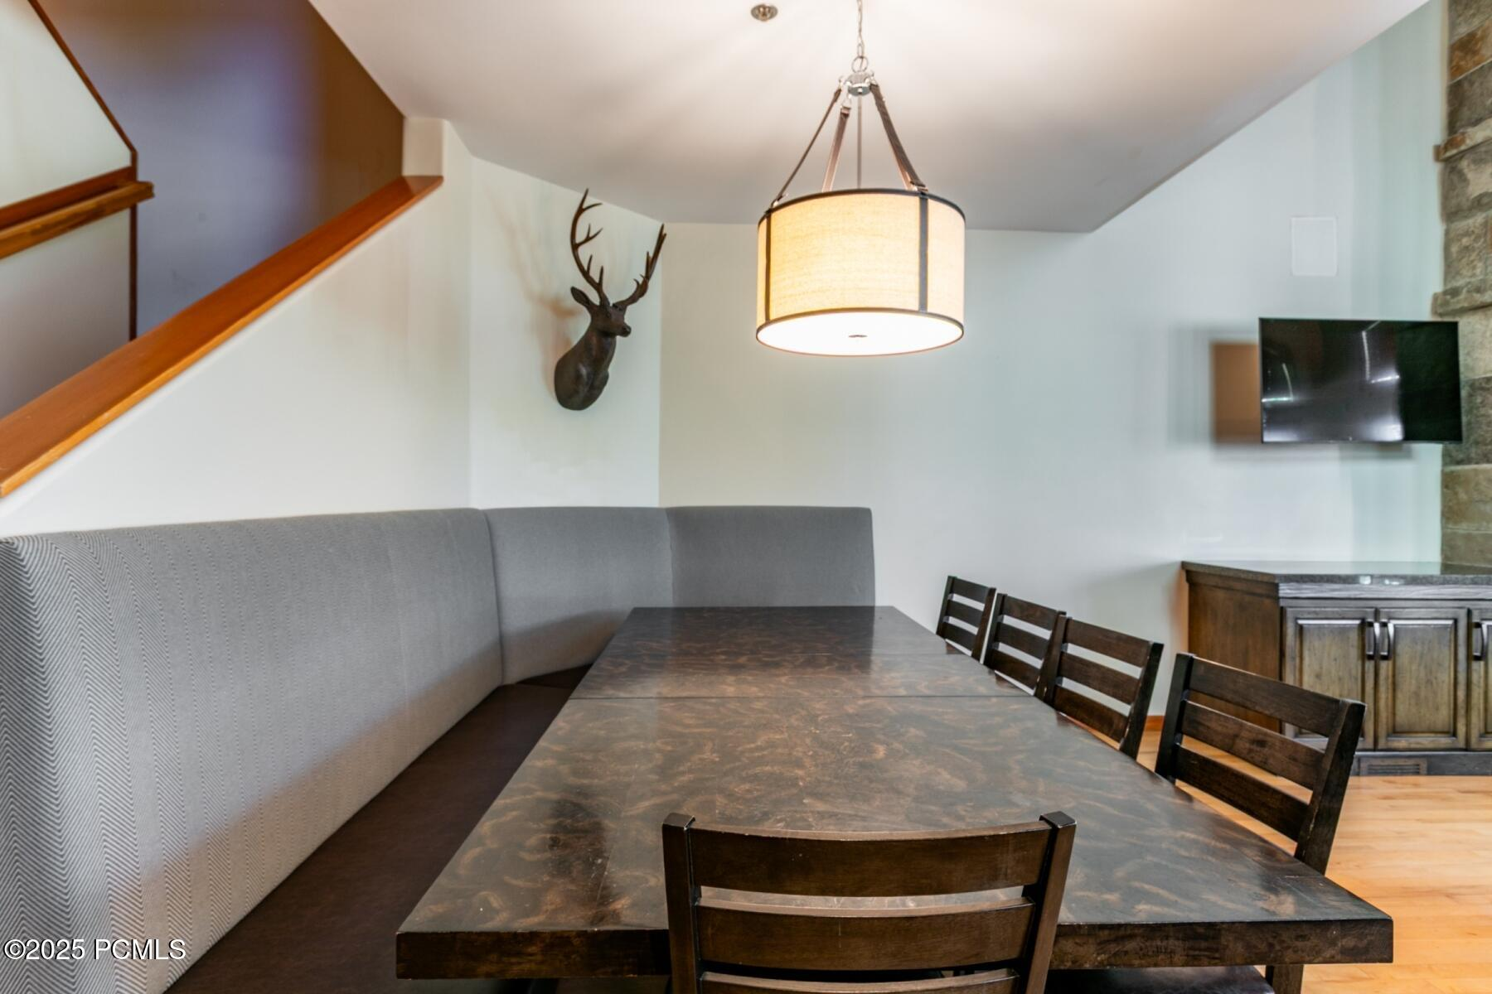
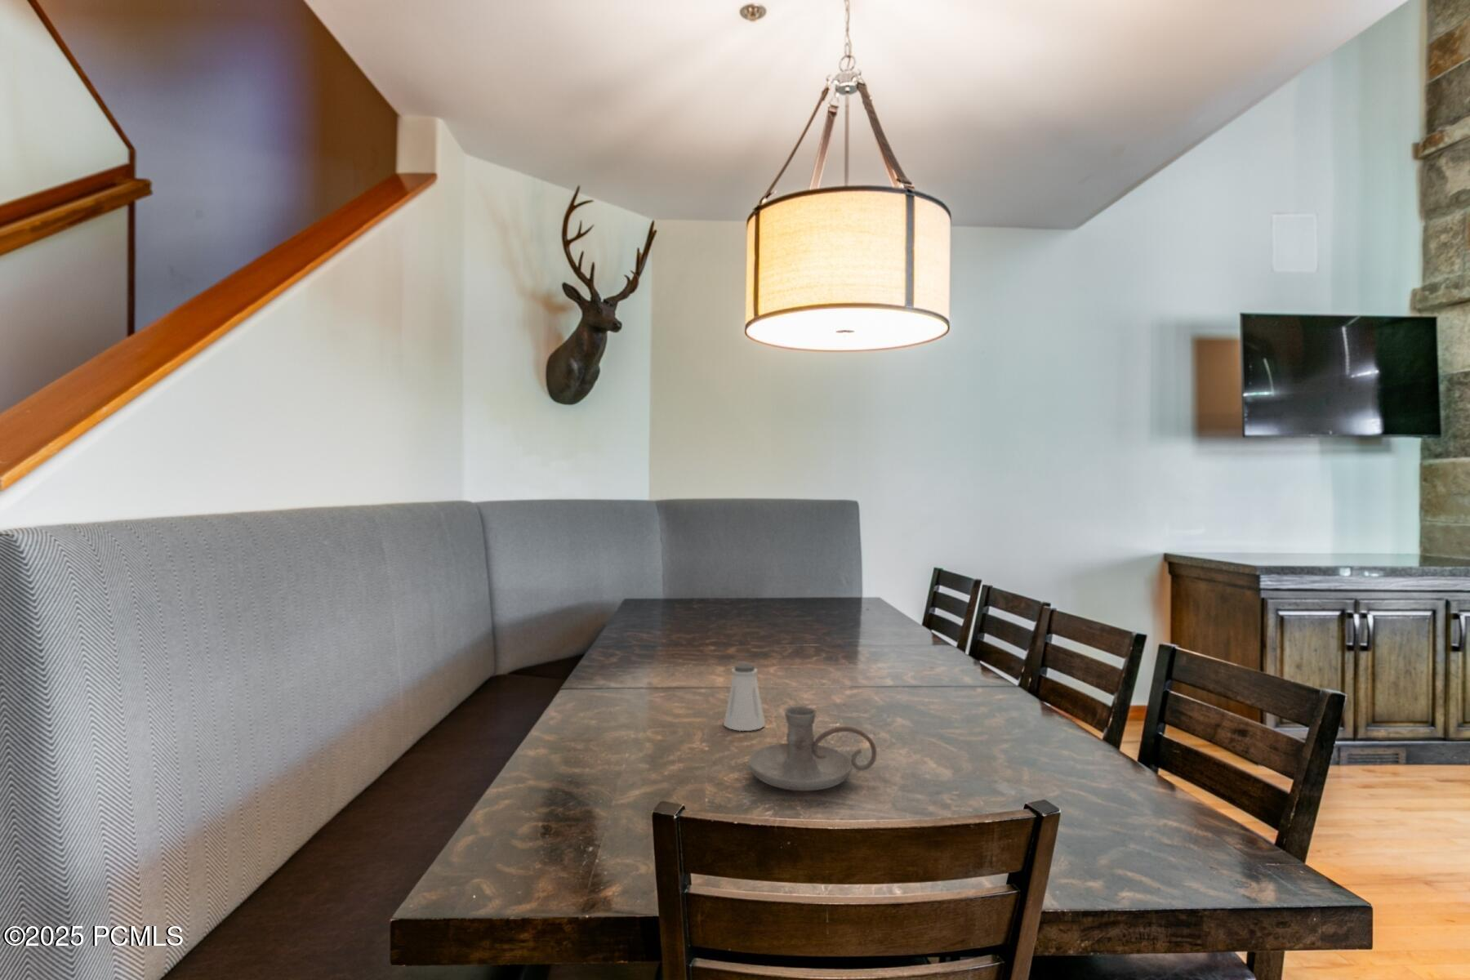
+ candle holder (812, 745)
+ saltshaker (744, 695)
